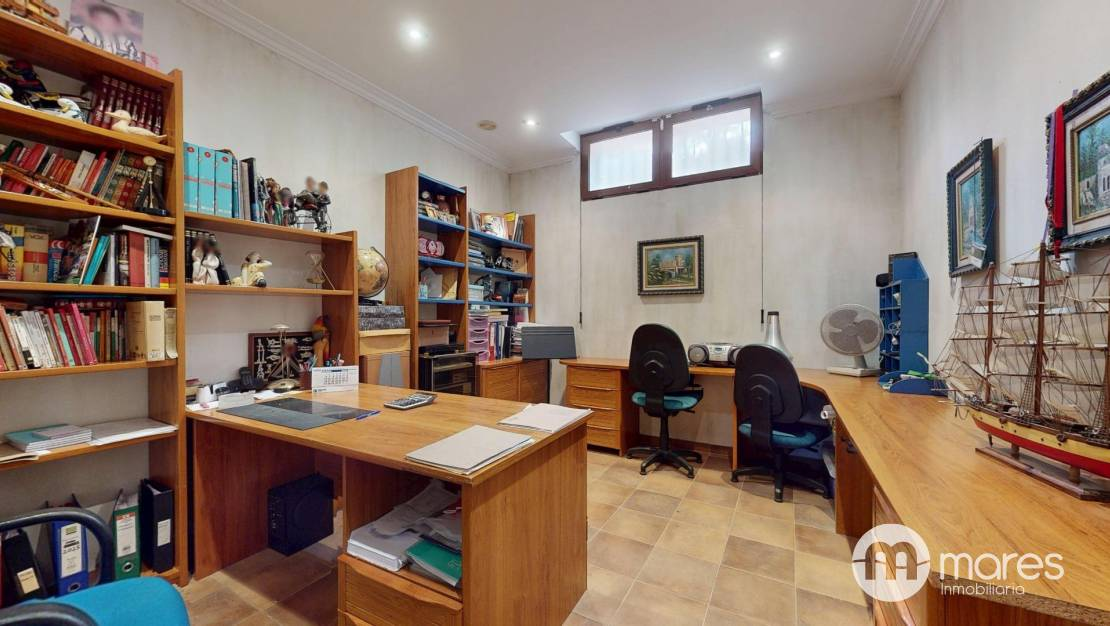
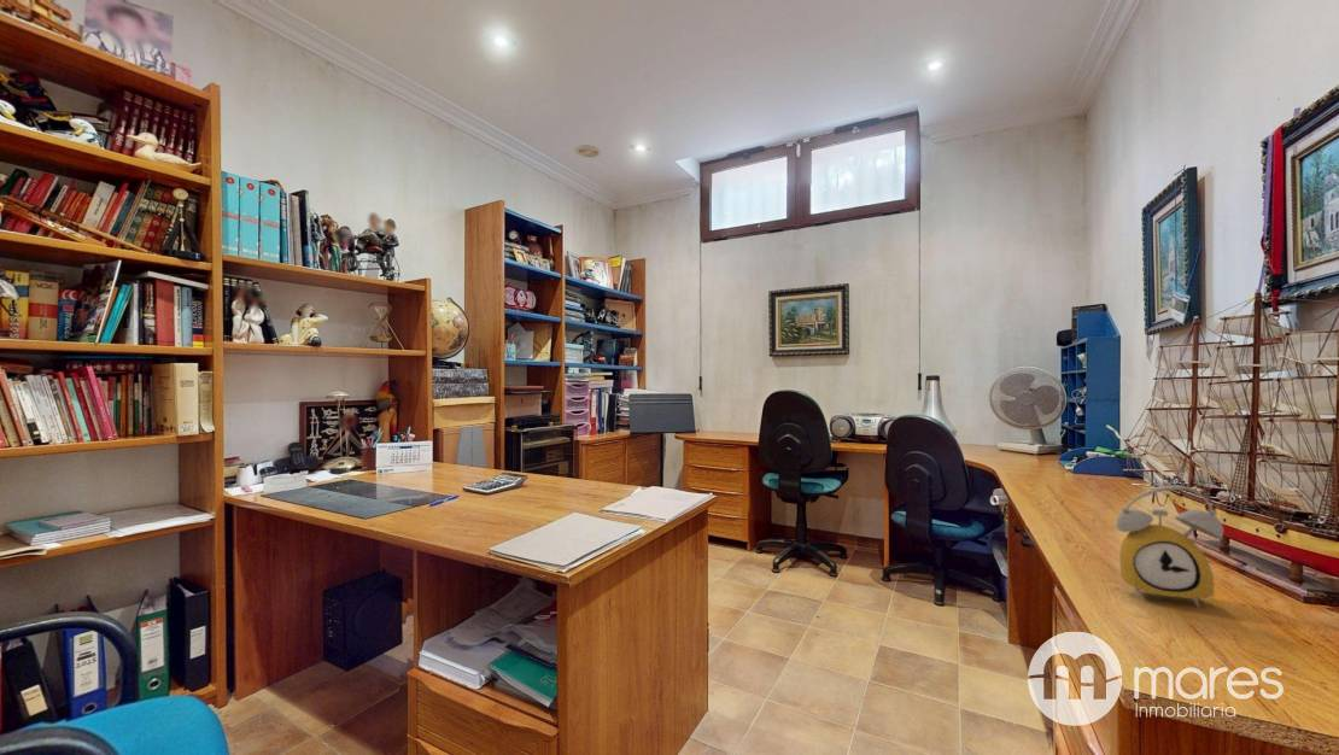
+ alarm clock (1163, 537)
